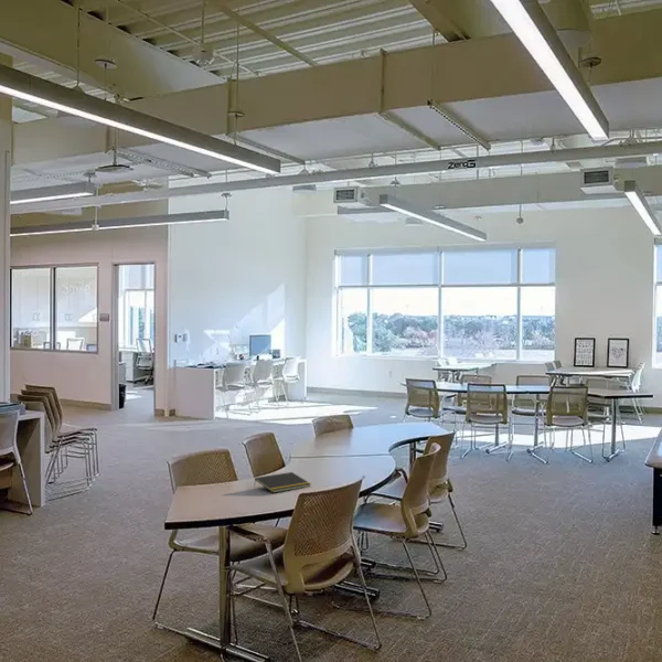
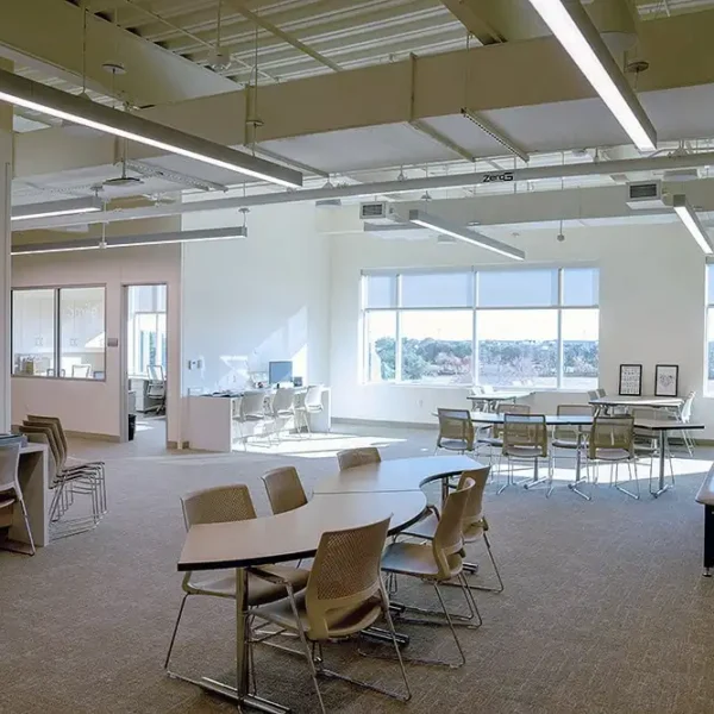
- notepad (282, 481)
